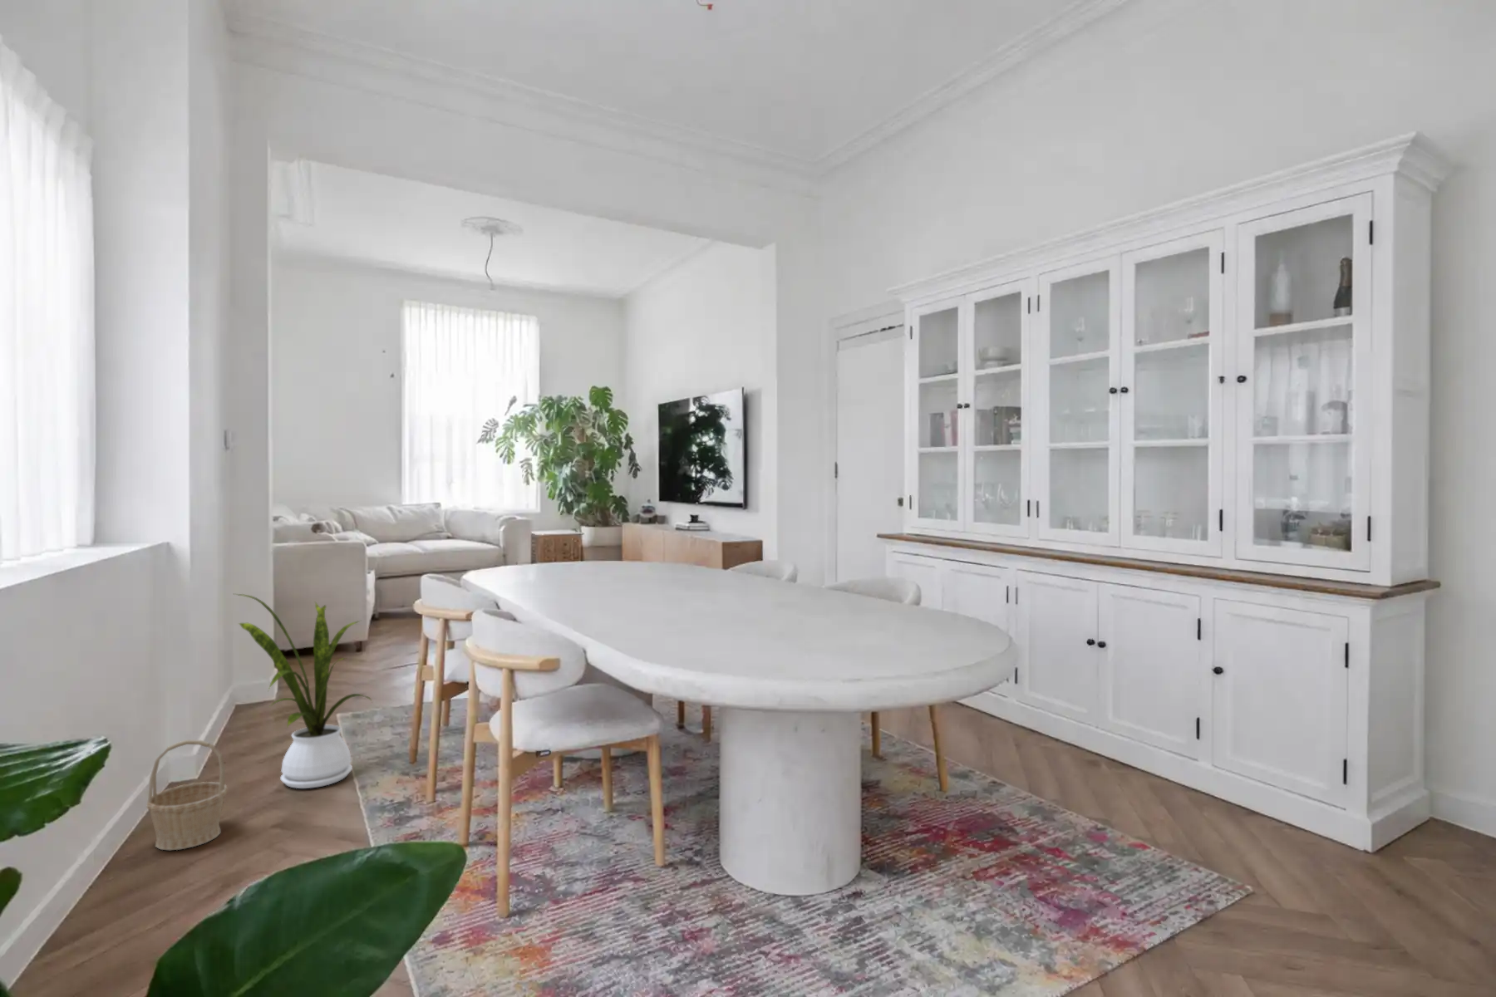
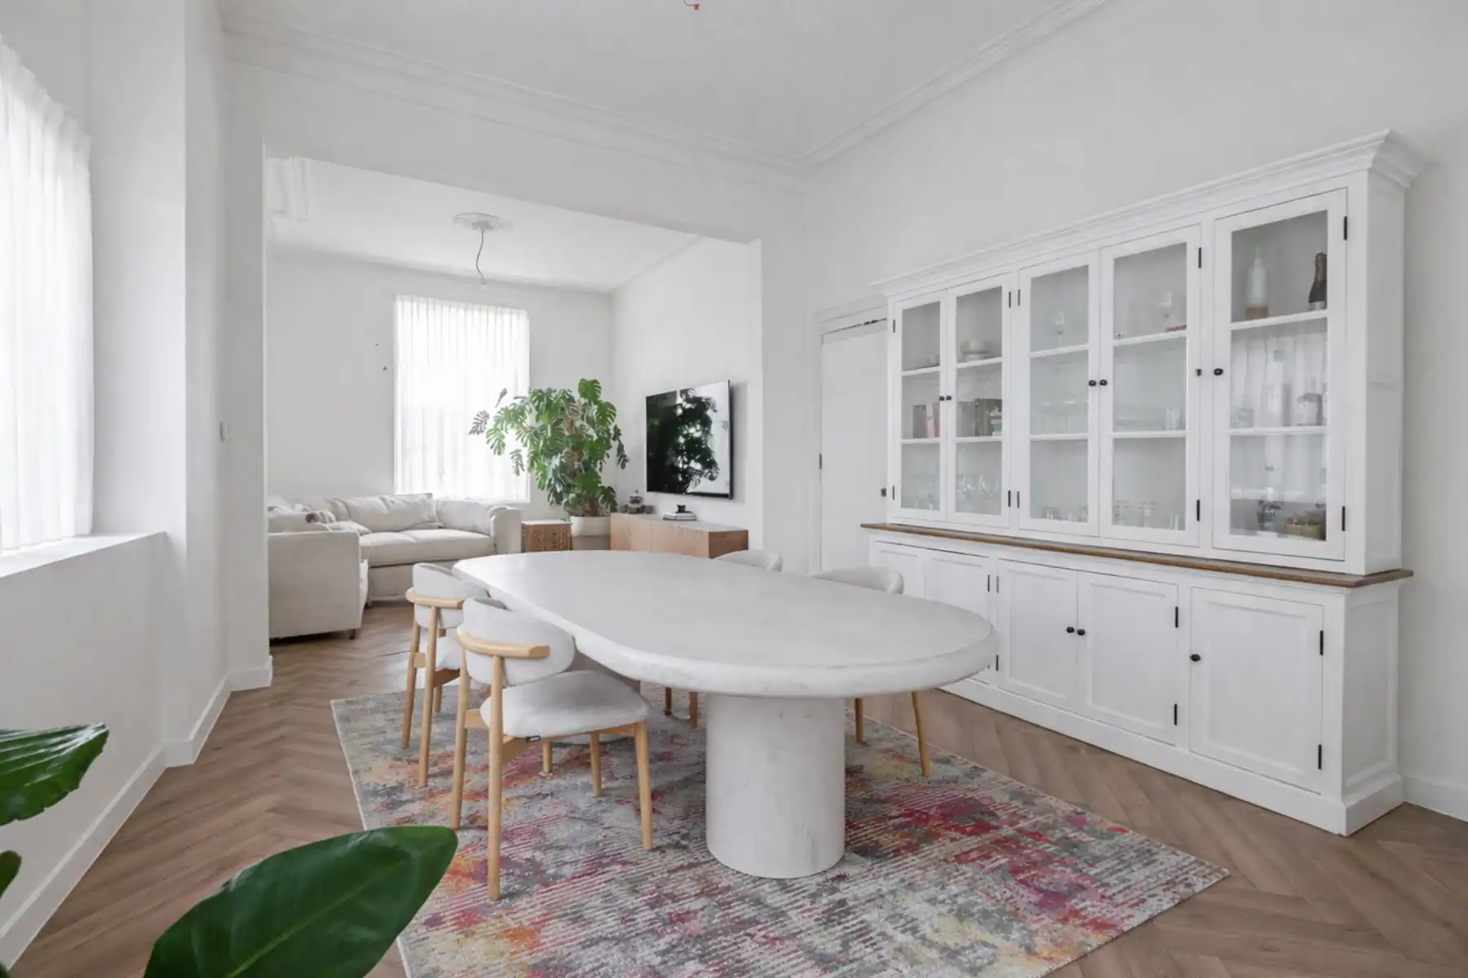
- basket (188, 789)
- house plant (307, 684)
